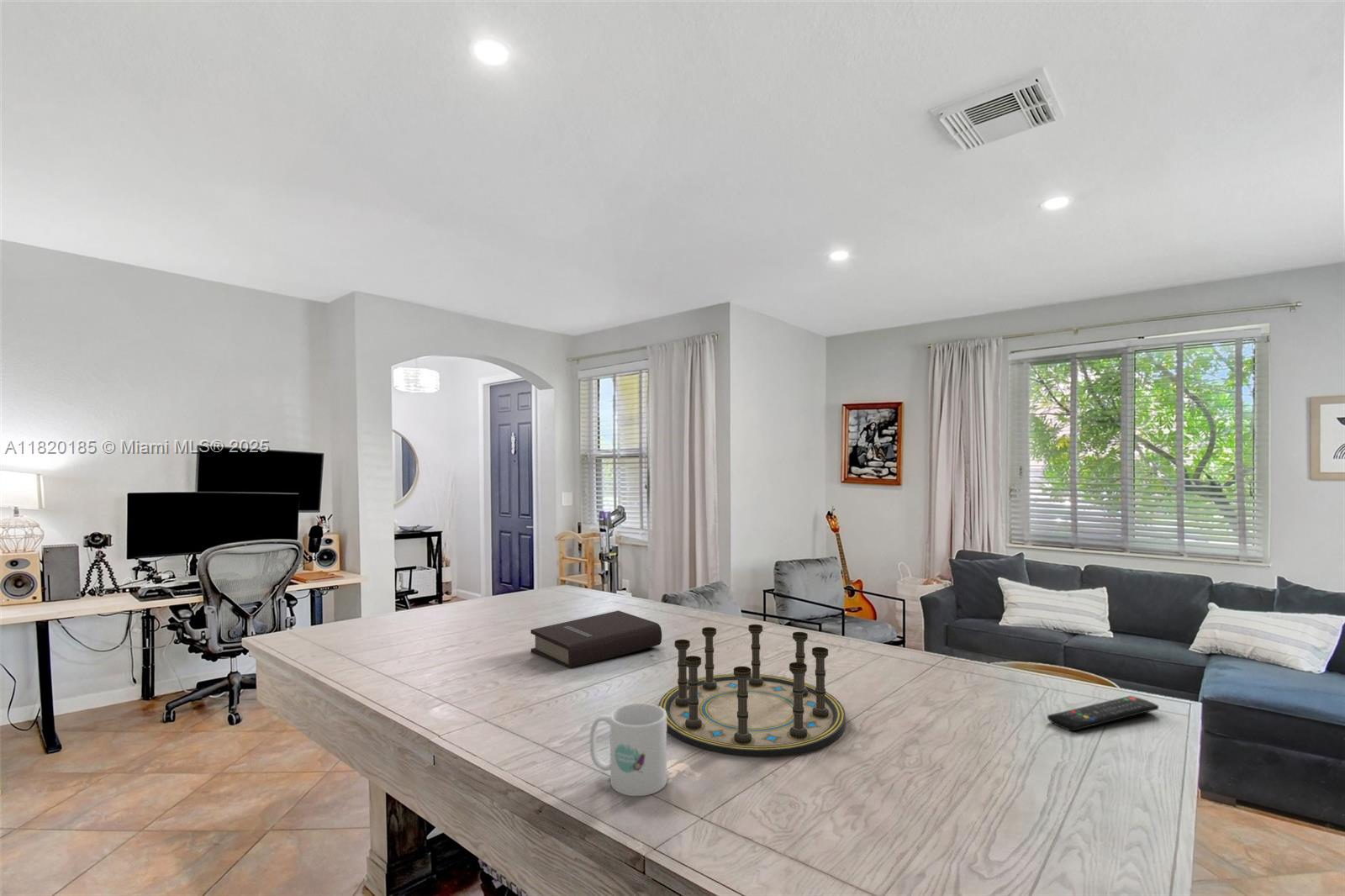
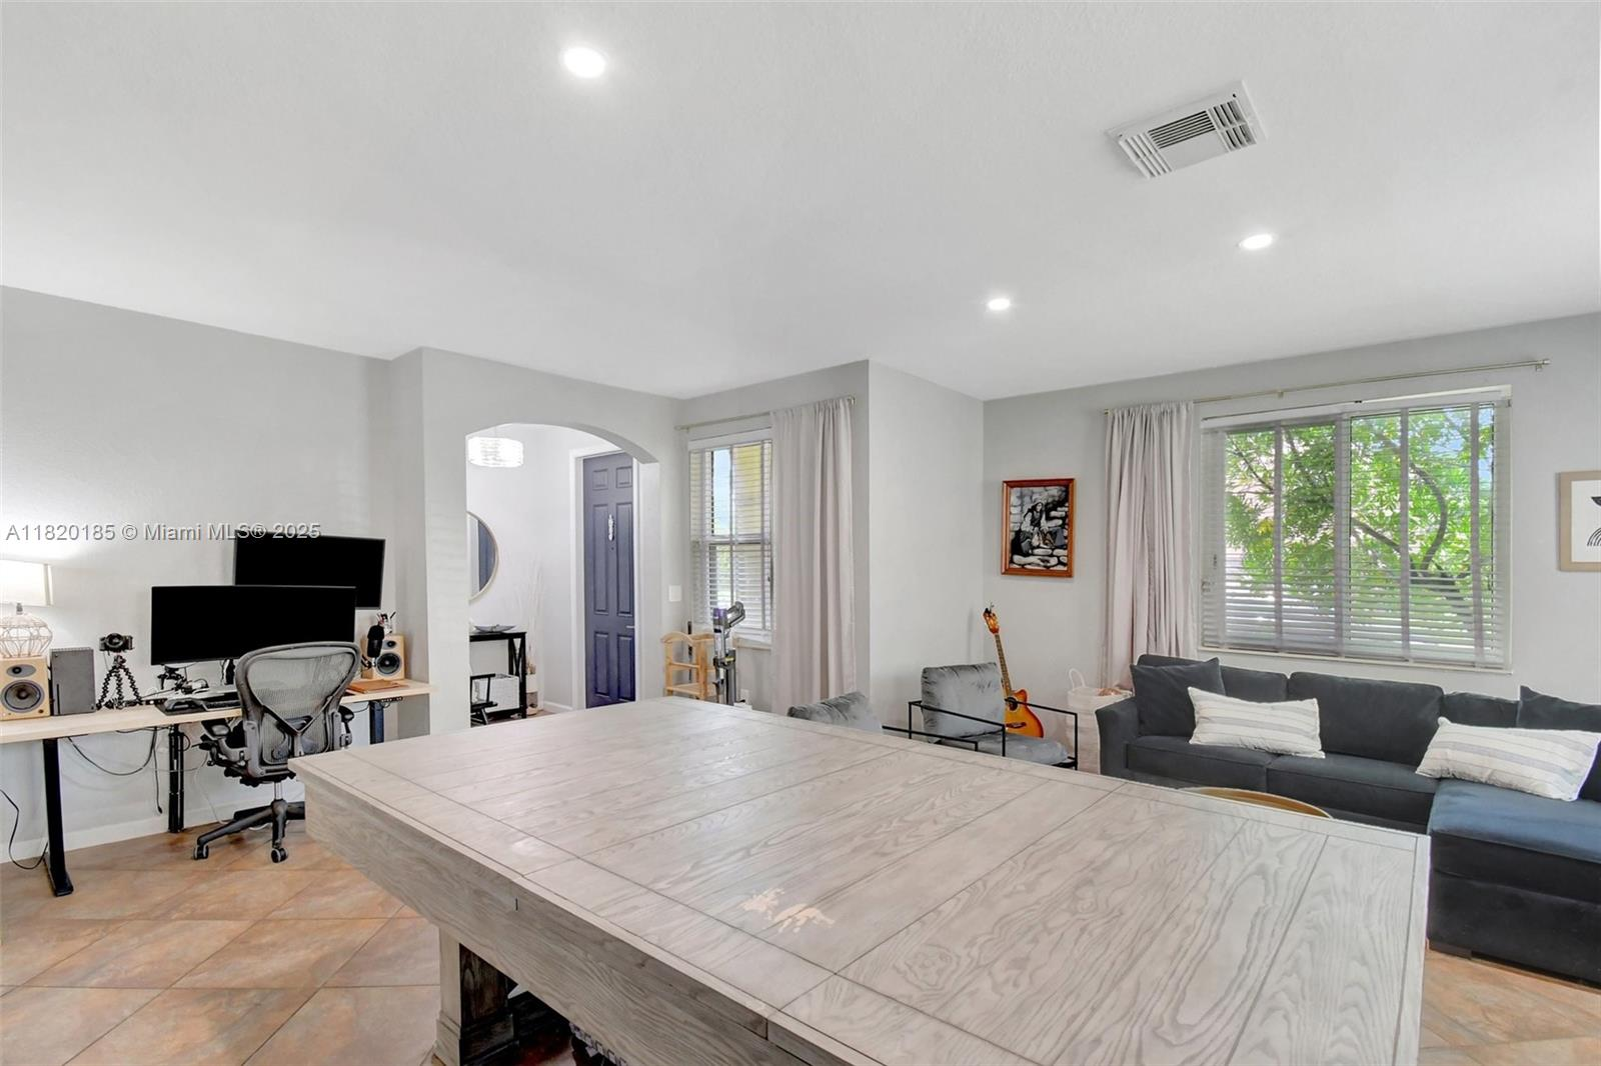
- remote control (1105, 714)
- book (597, 638)
- mug (627, 746)
- board game (750, 680)
